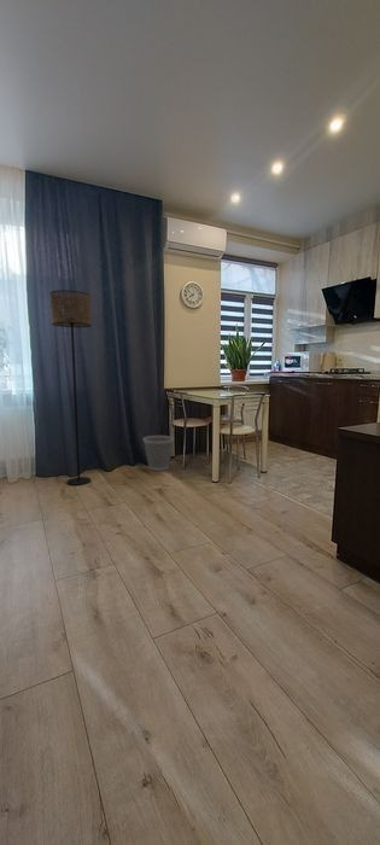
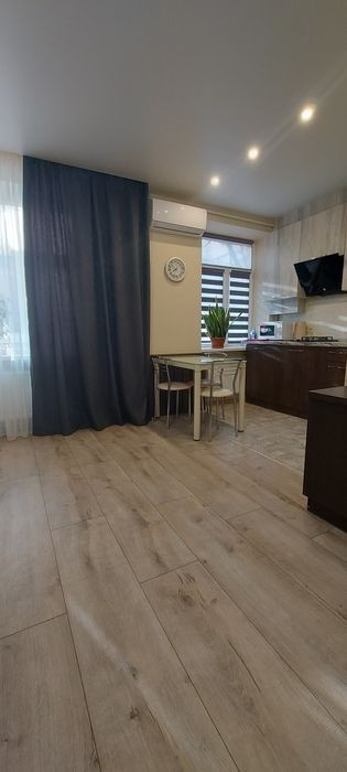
- wastebasket (158, 453)
- floor lamp (75, 391)
